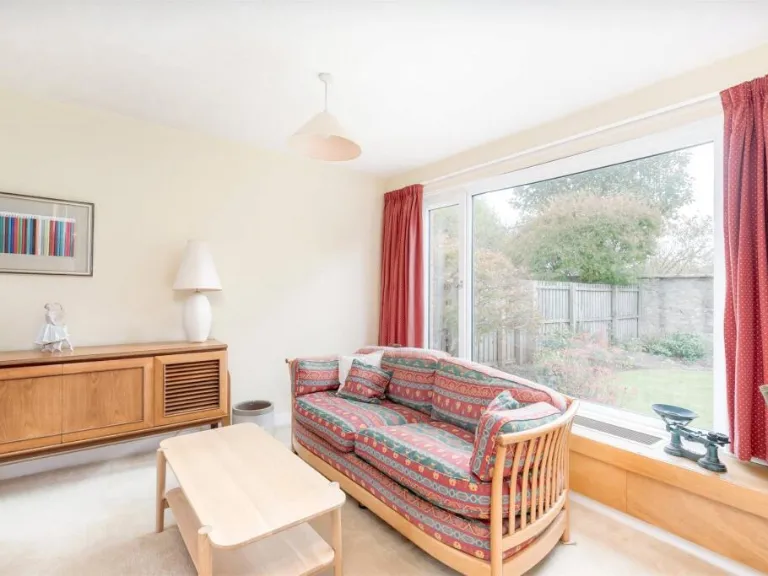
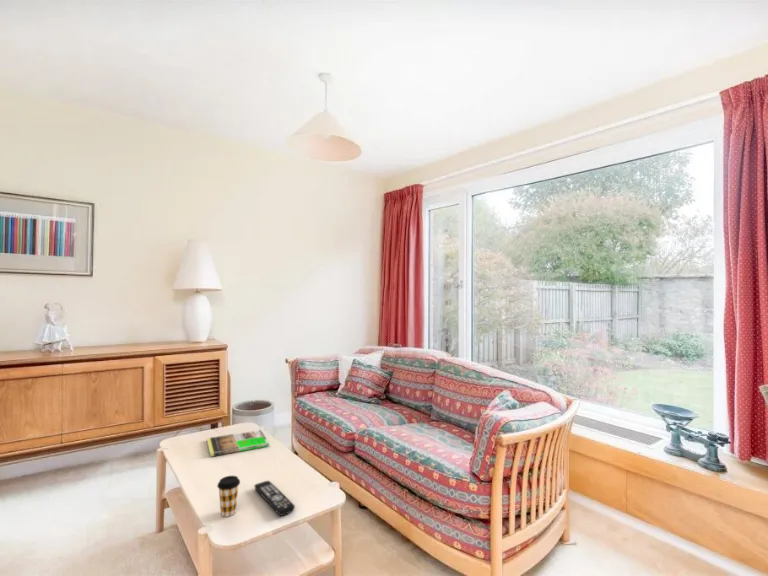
+ coffee cup (228, 496)
+ remote control (273, 497)
+ magazine (237, 441)
